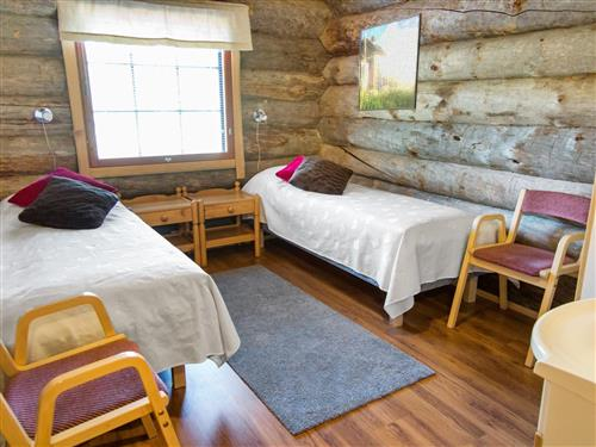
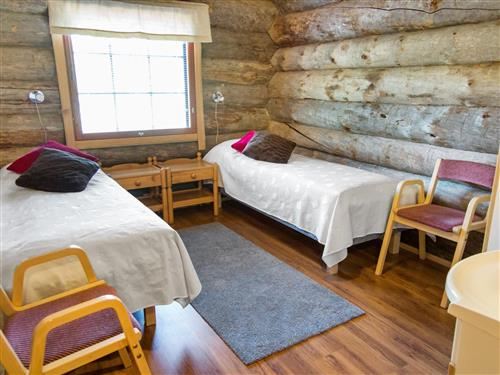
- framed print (386, 67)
